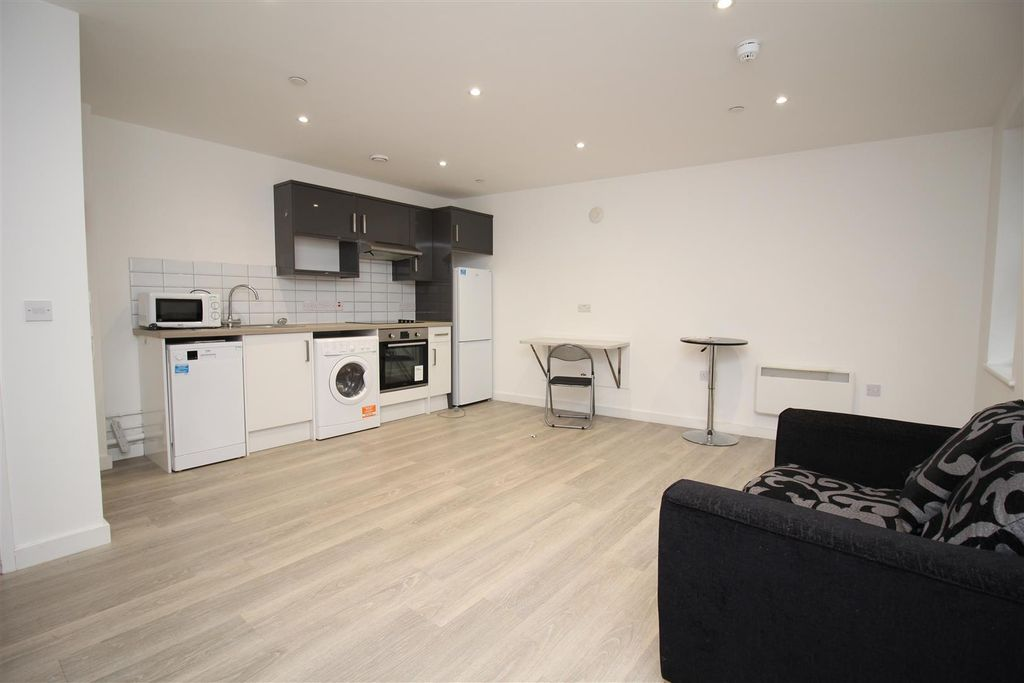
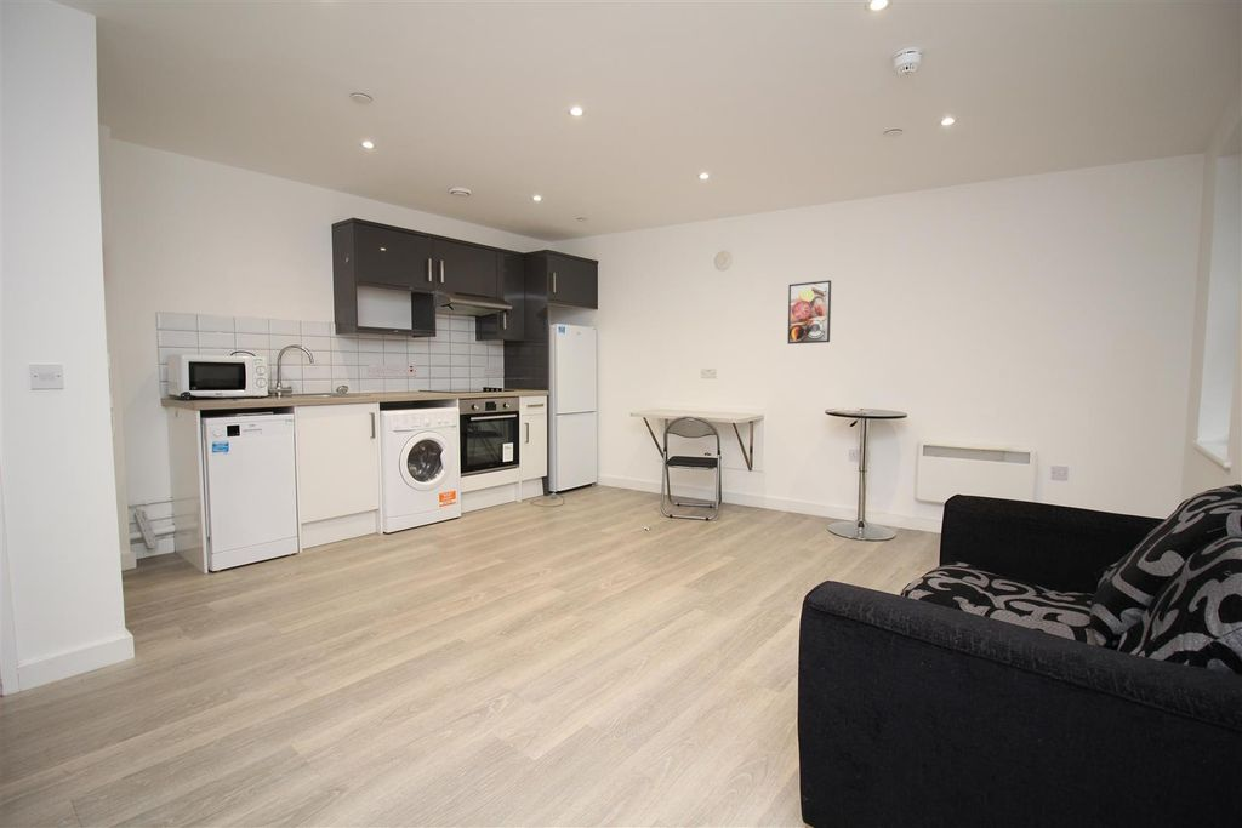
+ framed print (808, 313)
